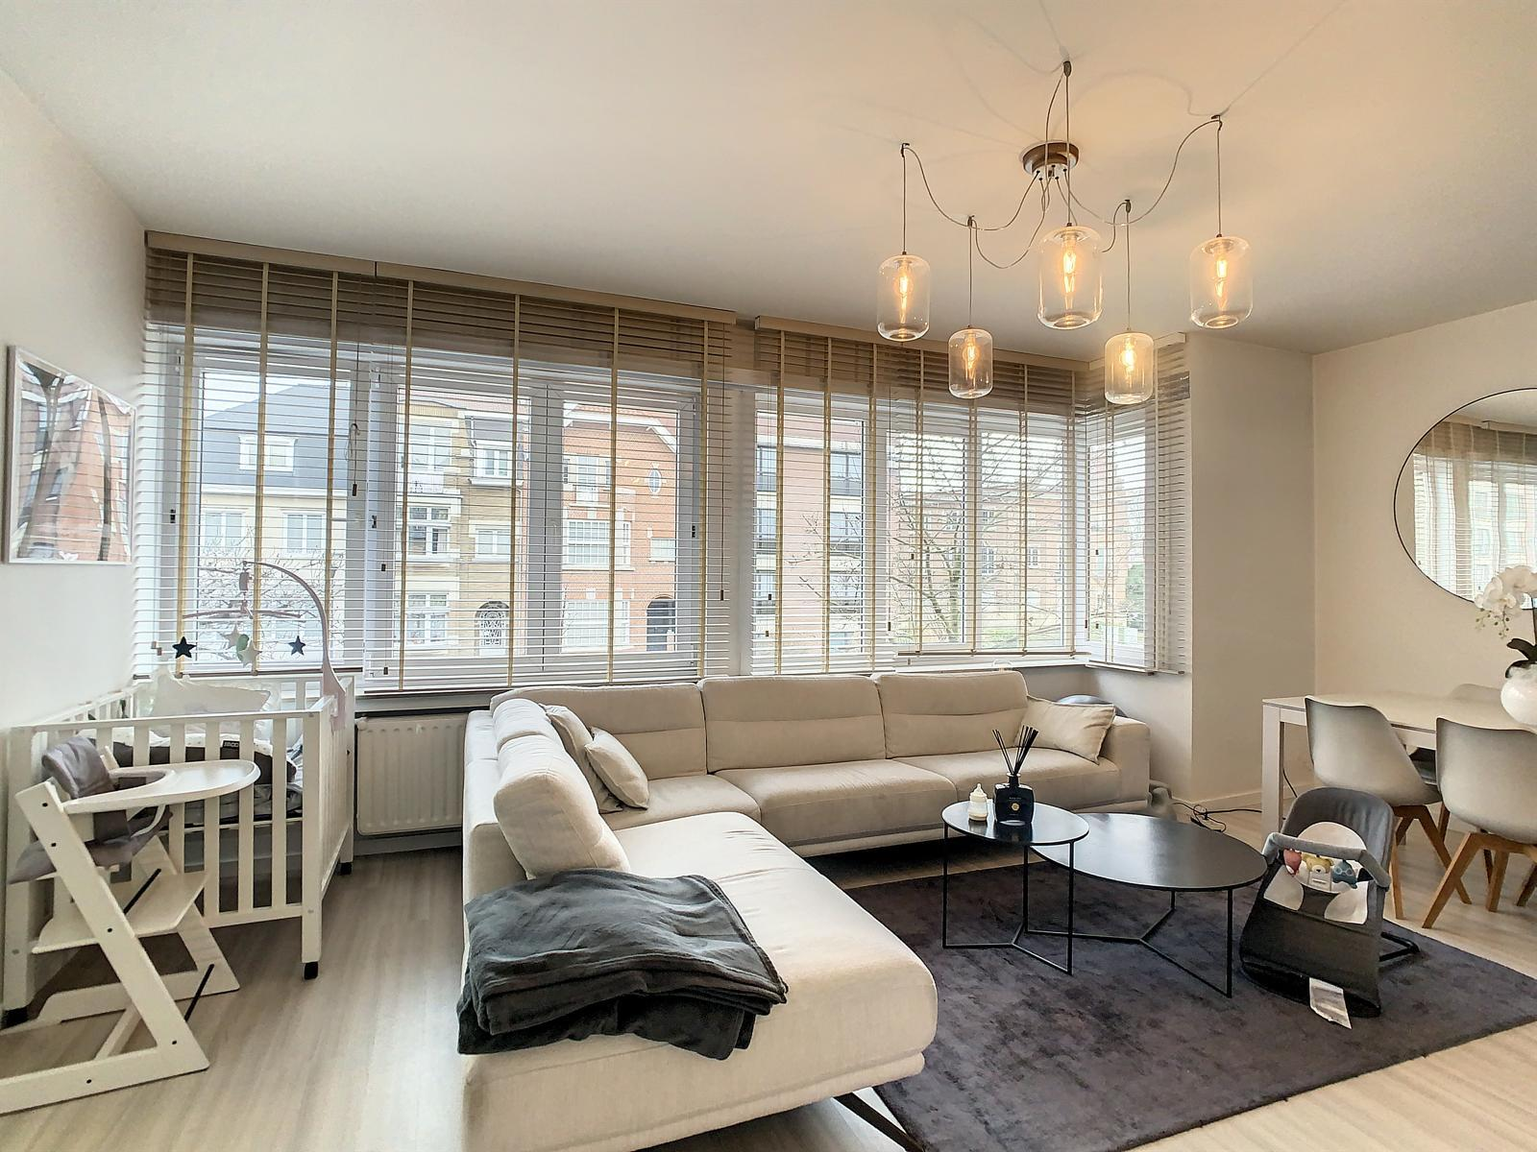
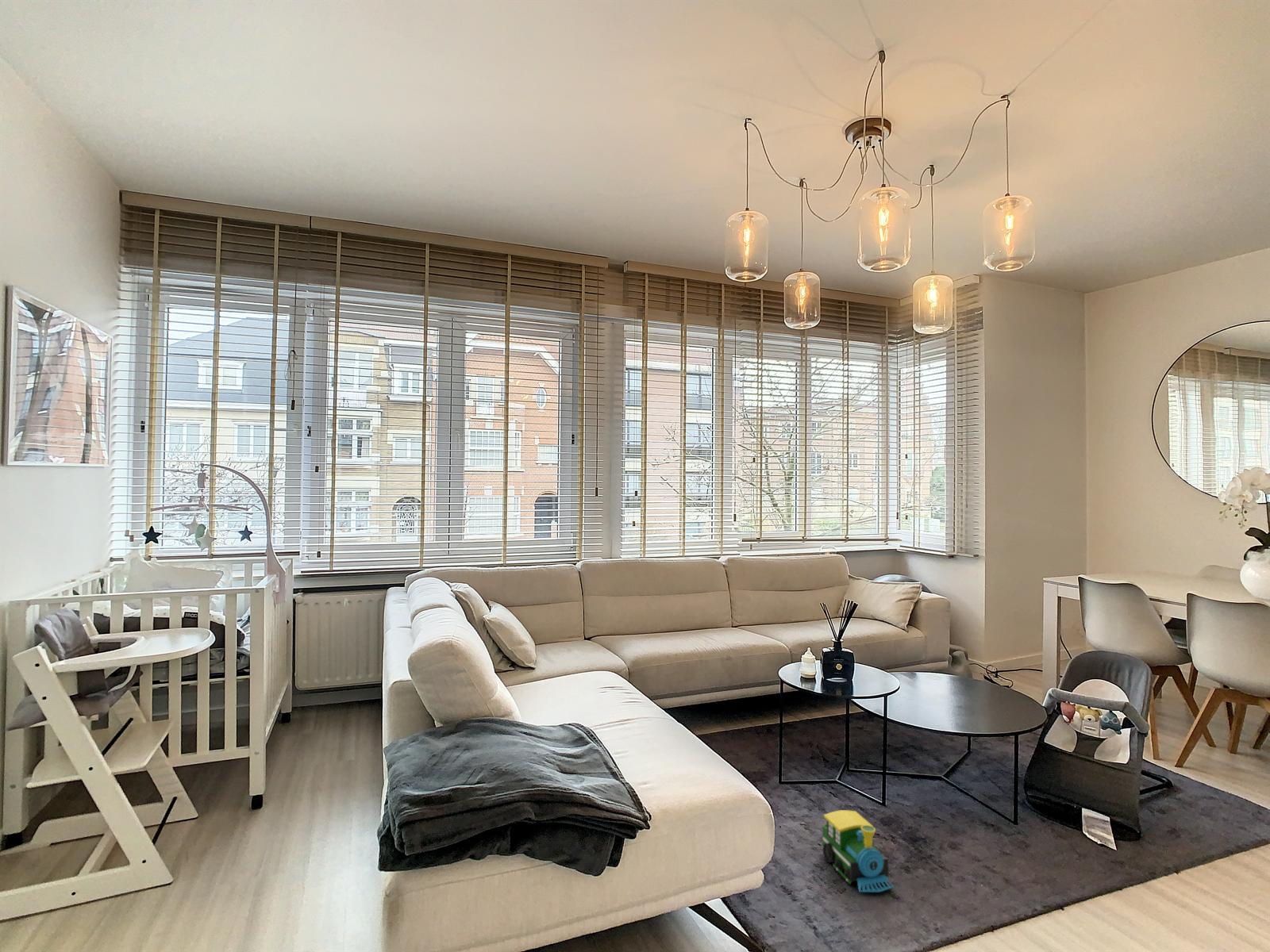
+ toy train (856, 844)
